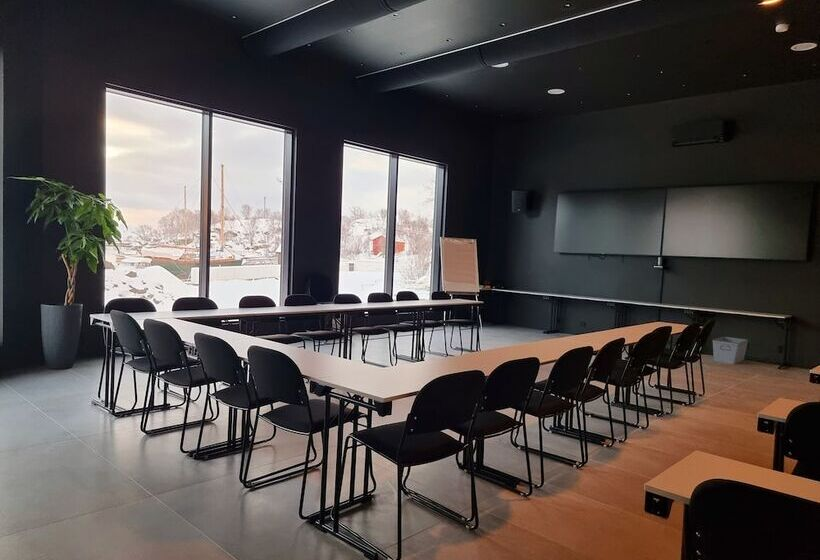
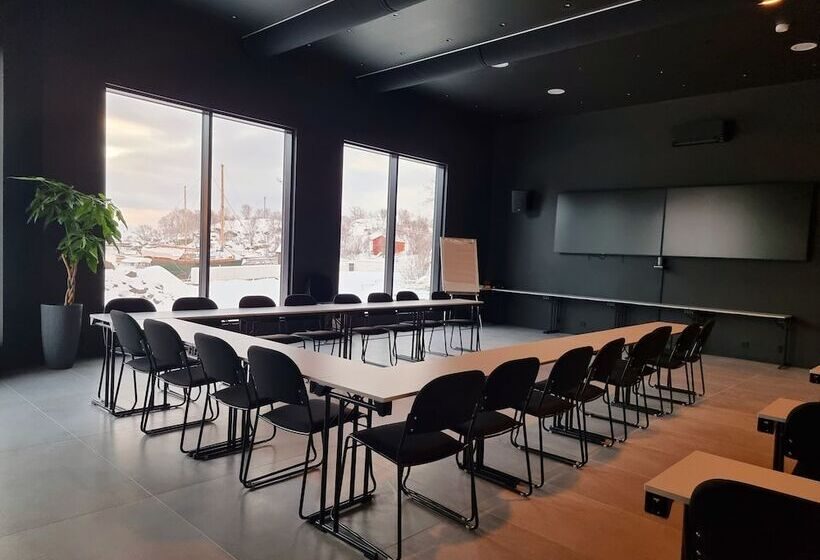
- storage bin (729, 350)
